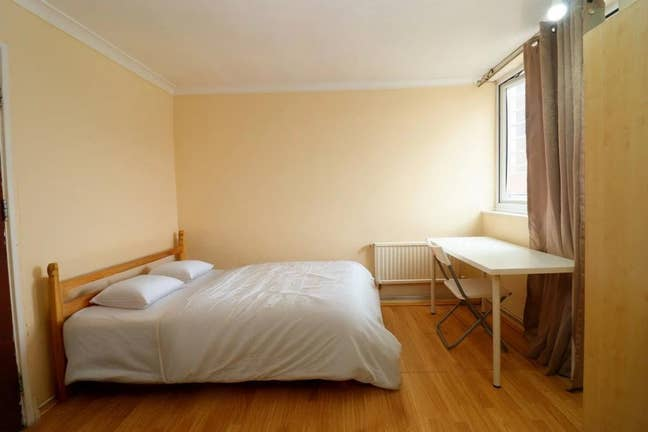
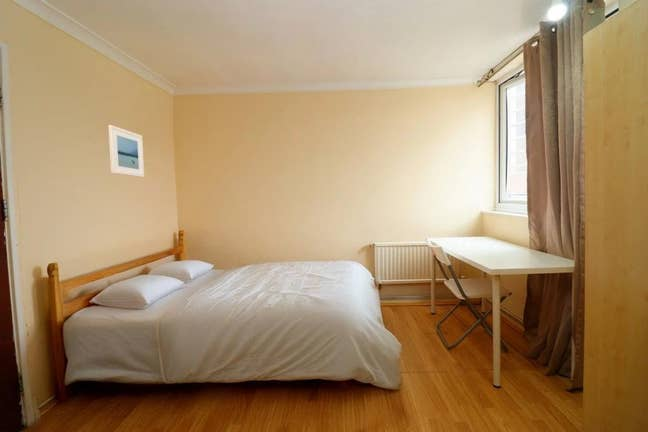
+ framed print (127, 153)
